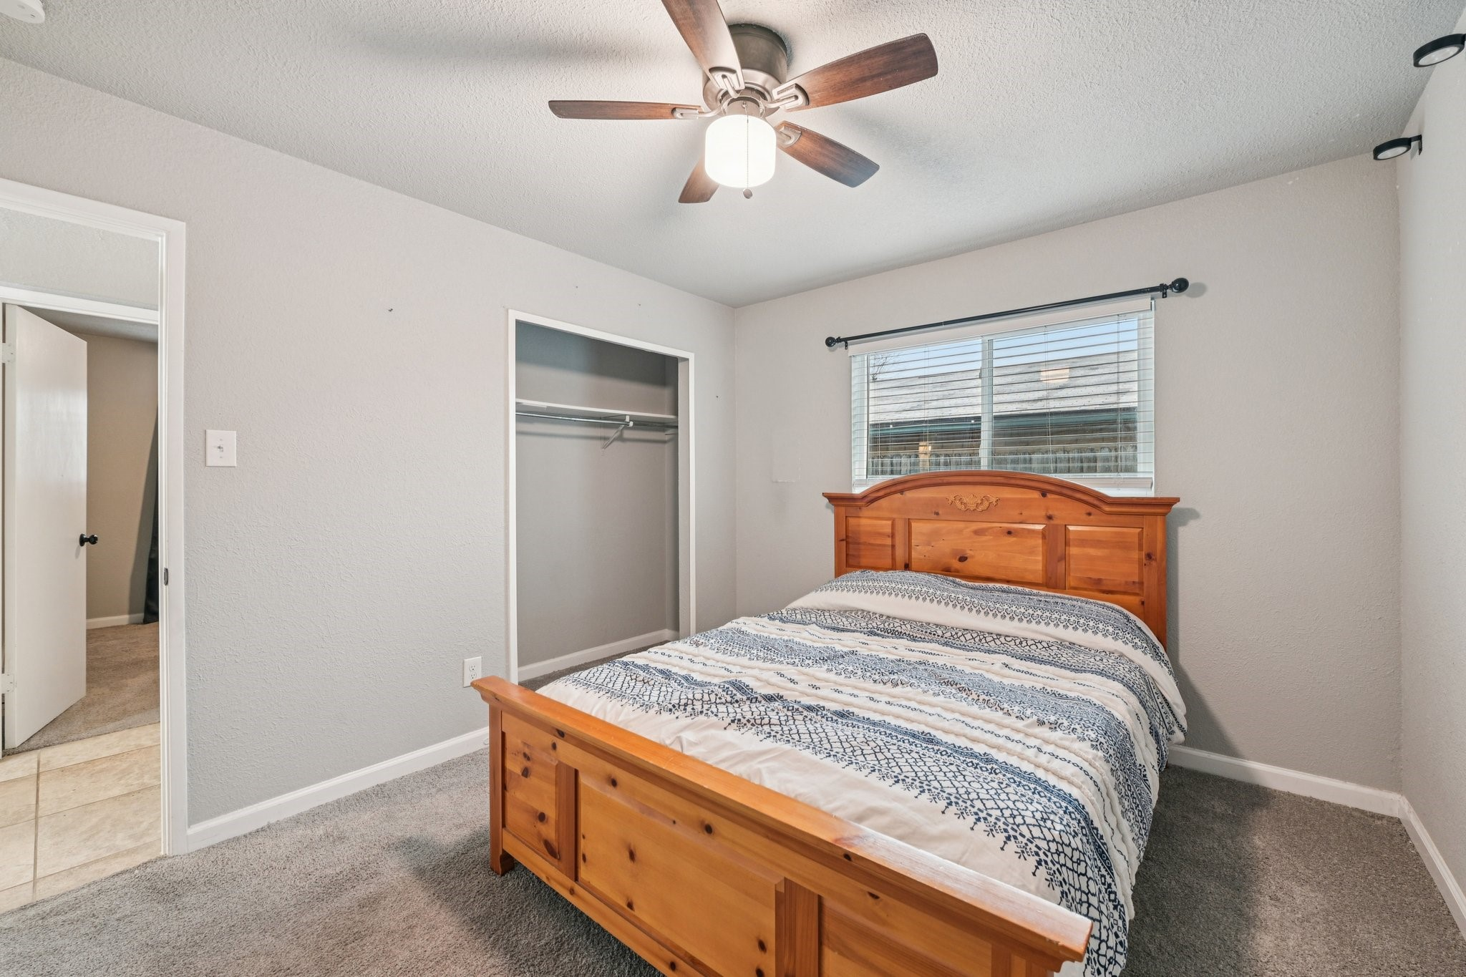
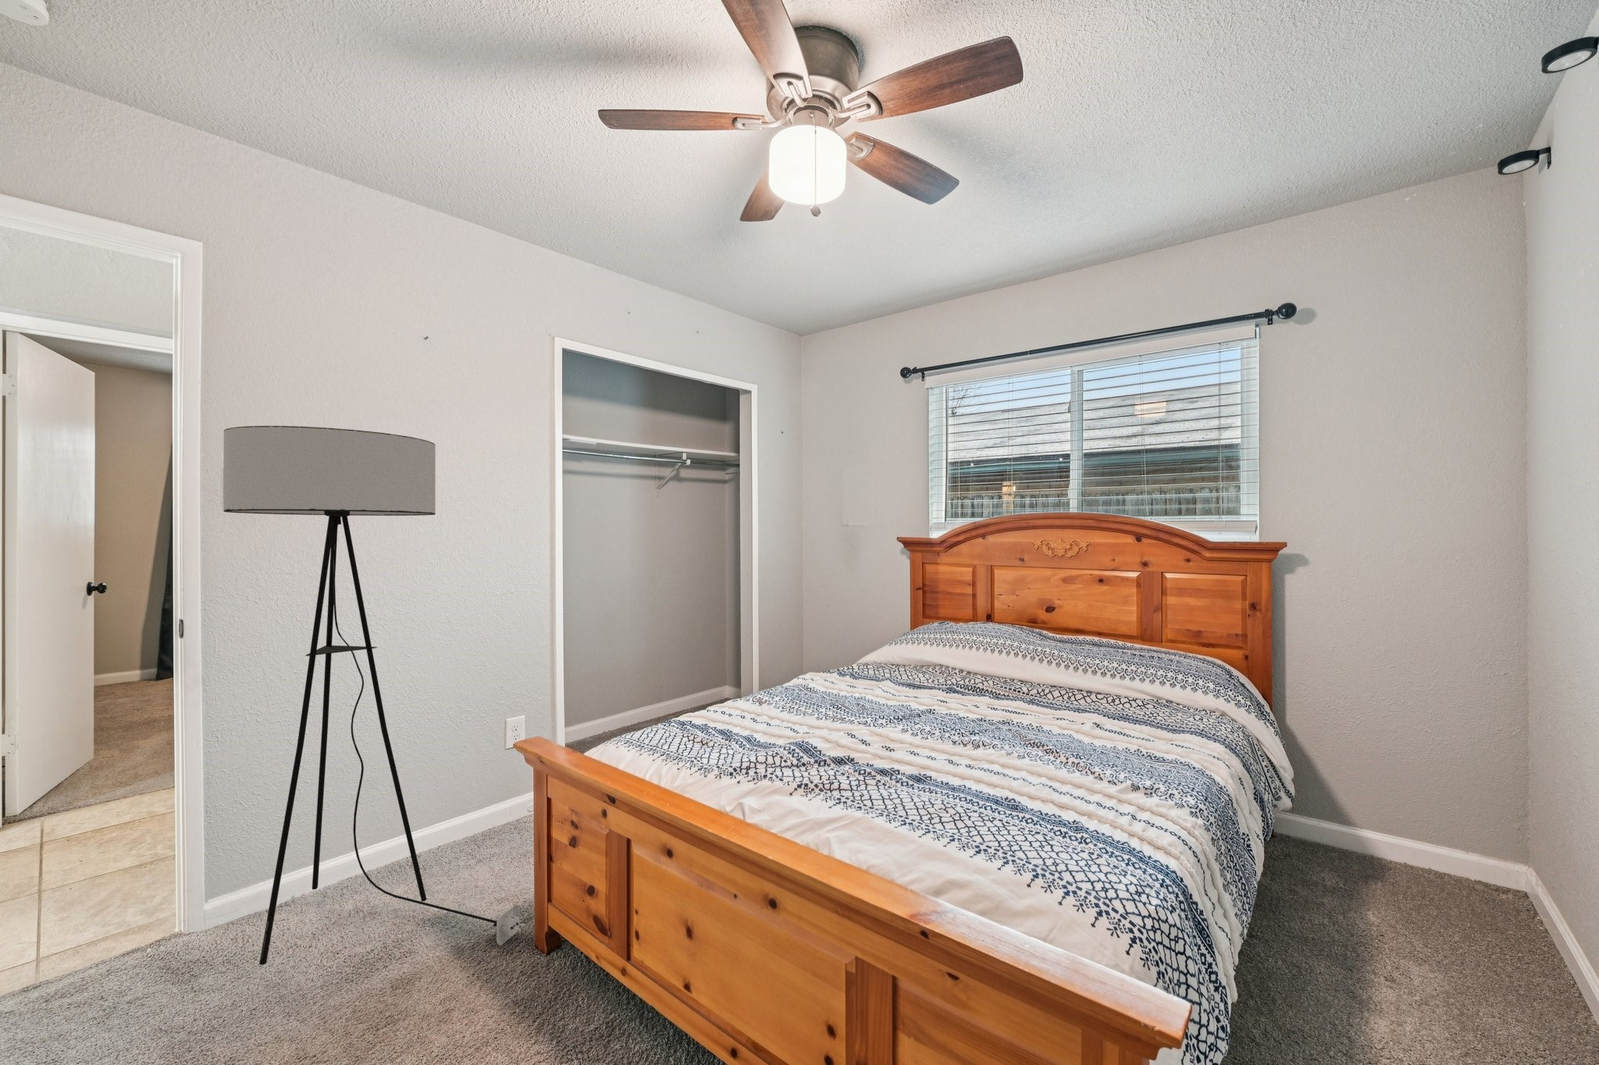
+ floor lamp (363, 687)
